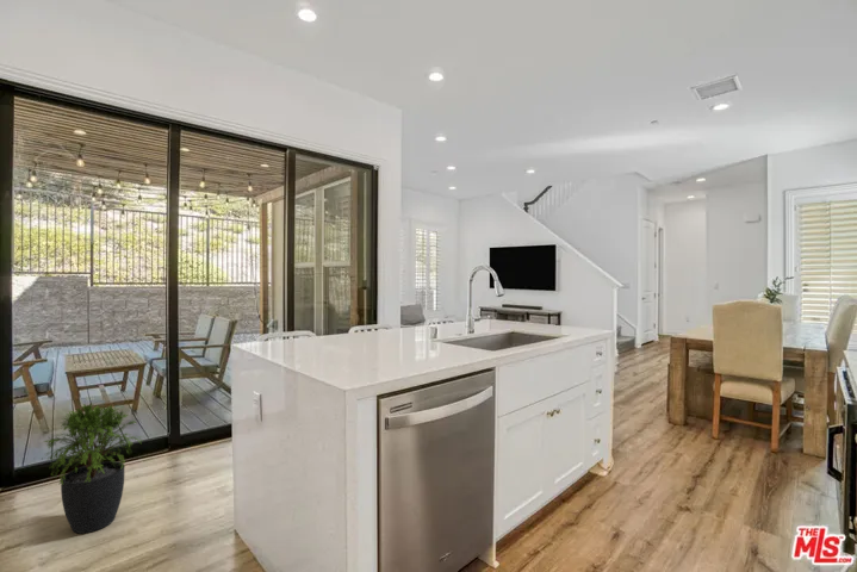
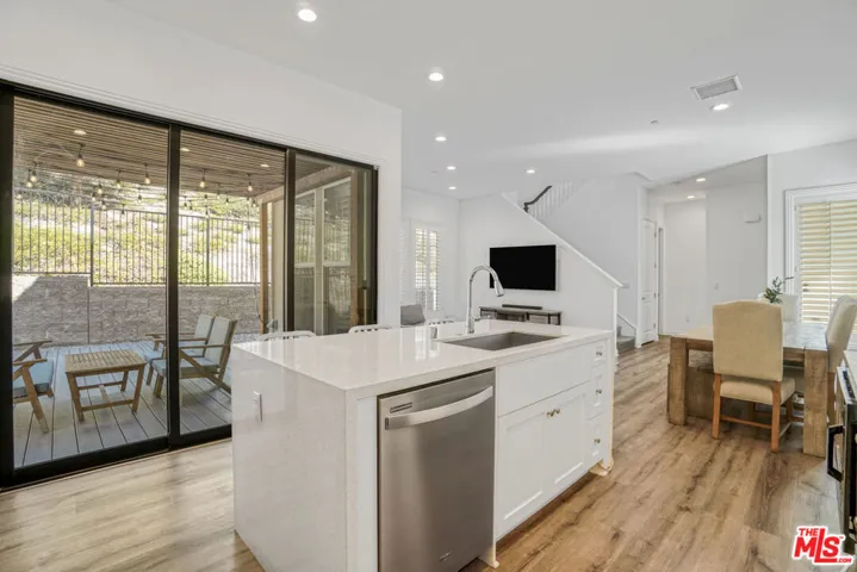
- potted plant (92, 460)
